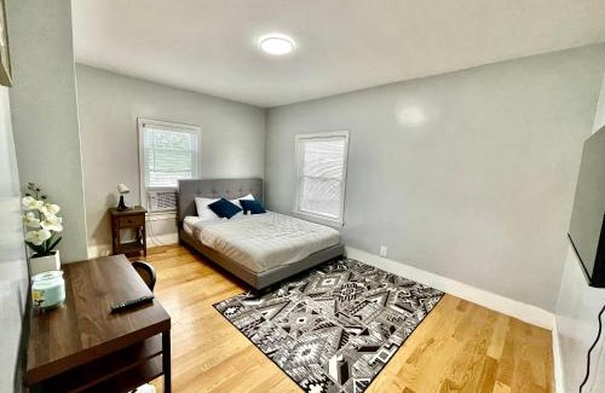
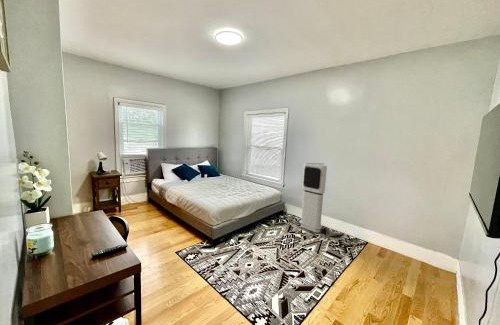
+ air purifier (316, 195)
